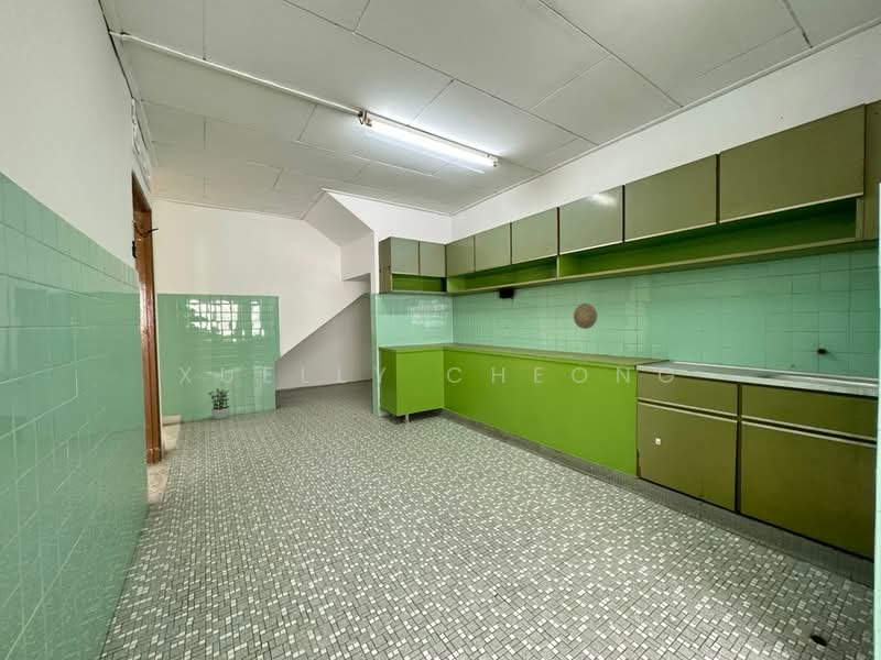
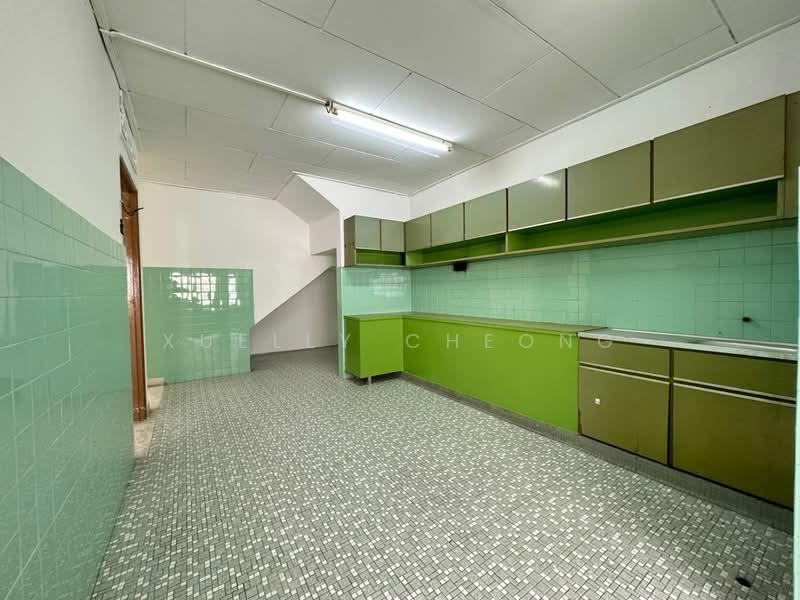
- decorative plate (584, 316)
- potted plant (219, 403)
